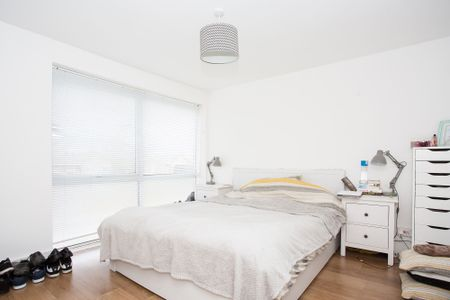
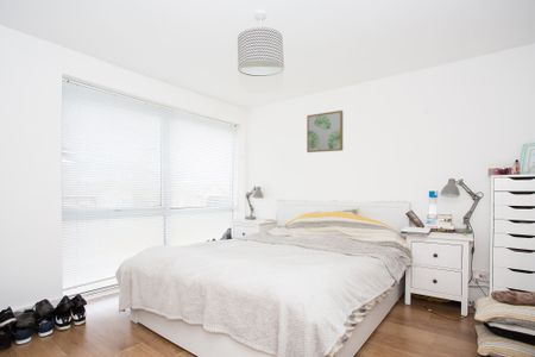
+ wall art (323, 132)
